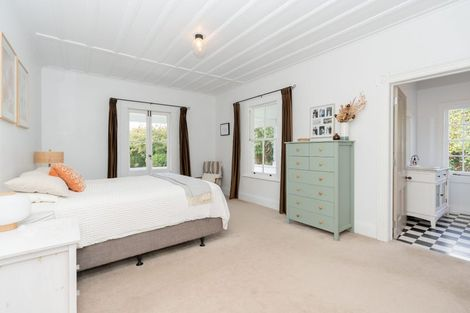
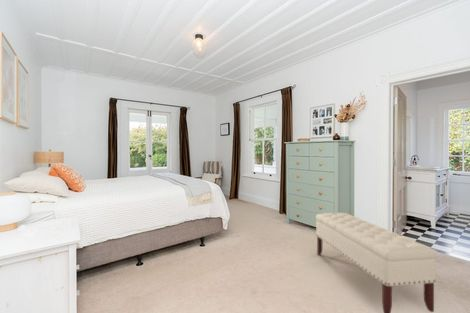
+ bench (362, 251)
